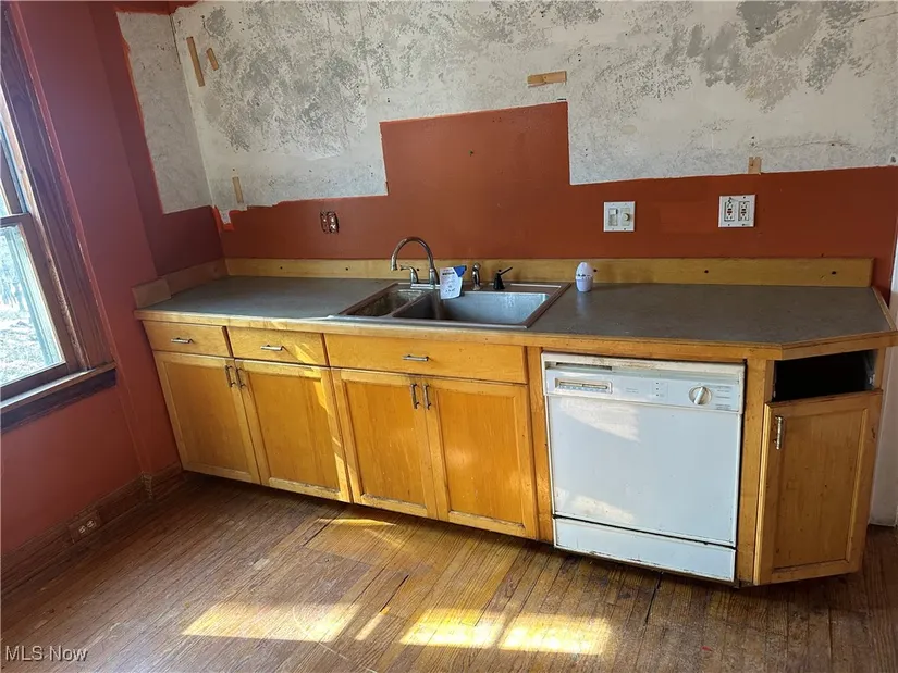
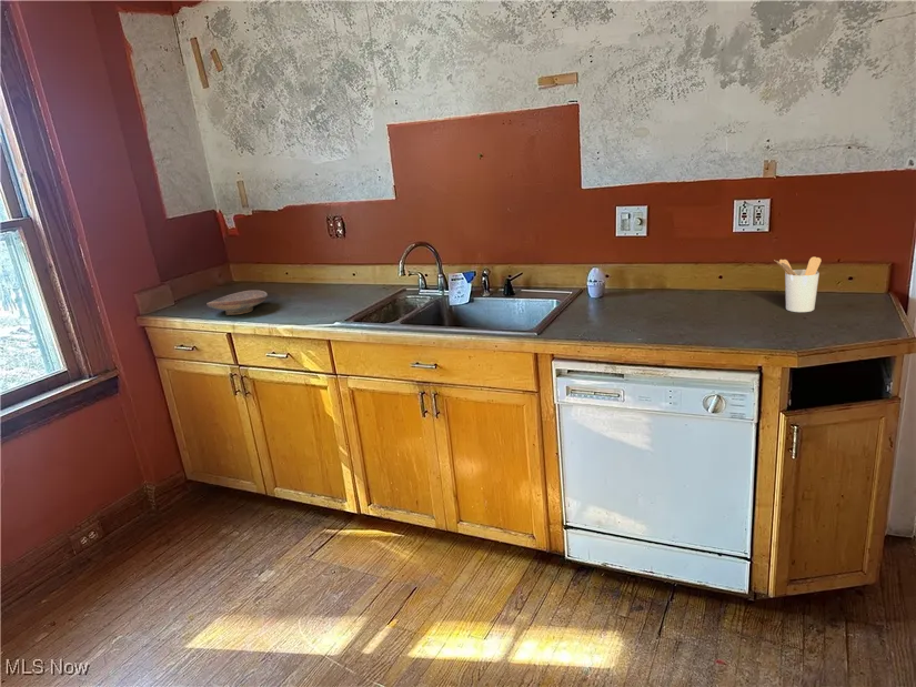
+ utensil holder (794, 283)
+ decorative bowl (238, 303)
